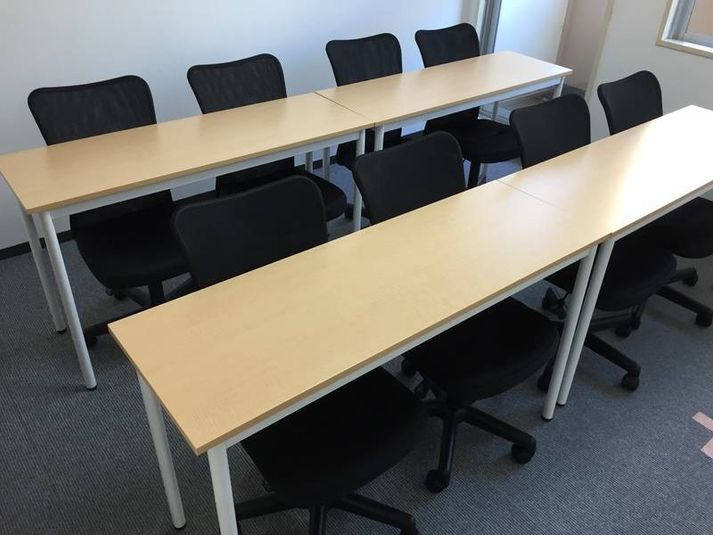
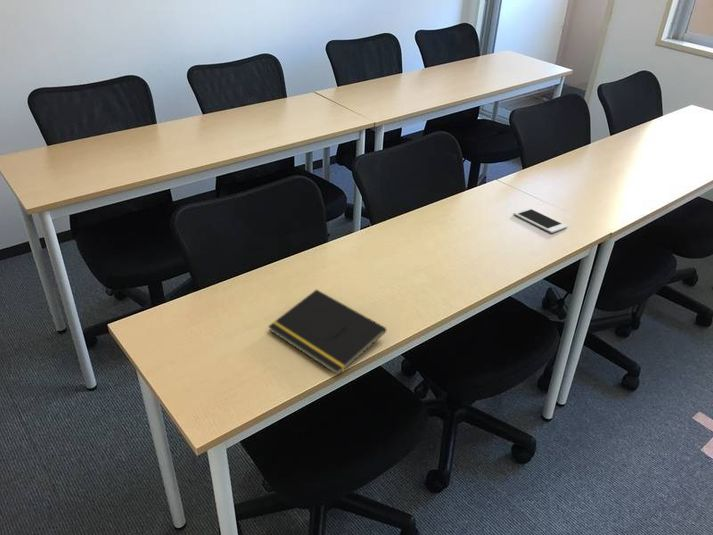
+ notepad (326, 329)
+ cell phone (539, 219)
